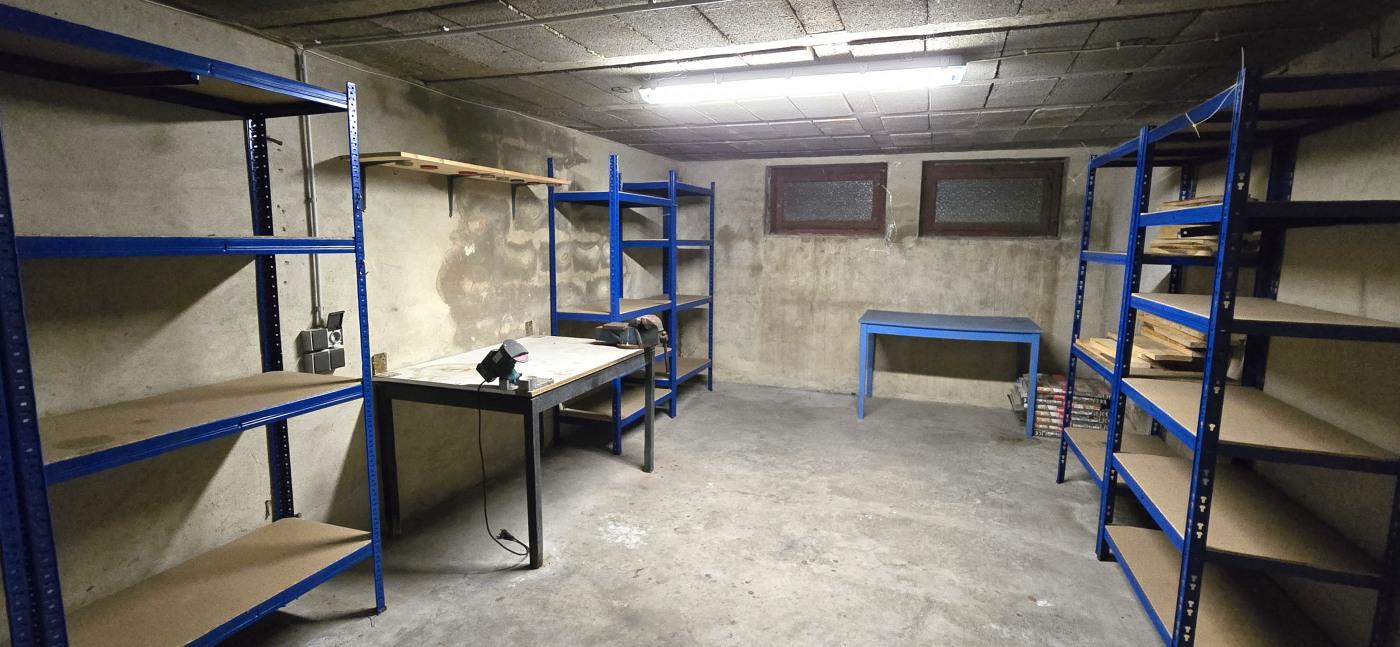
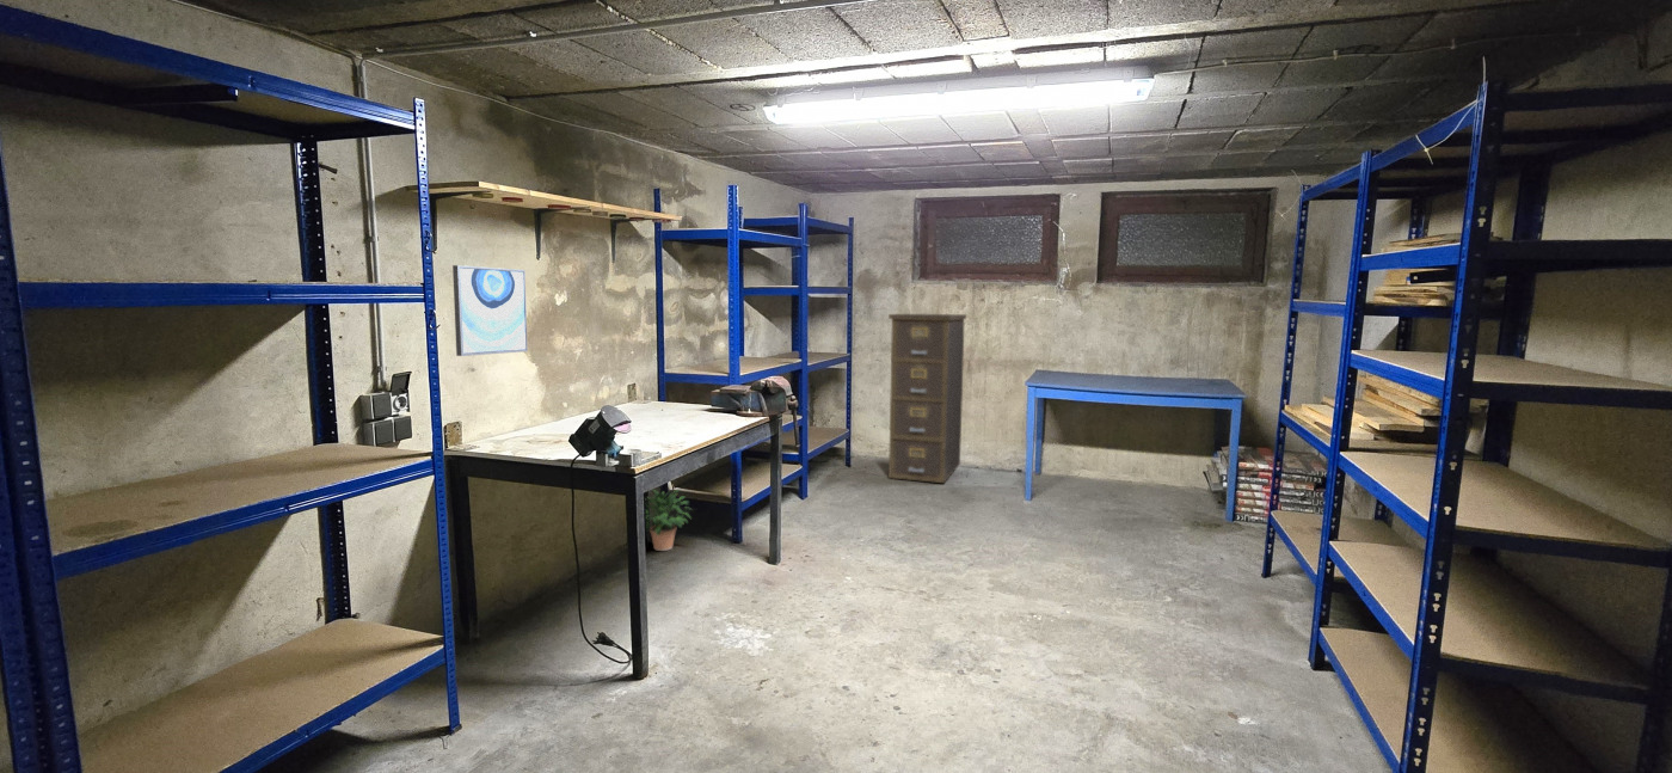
+ filing cabinet (927, 393)
+ wall art (492, 311)
+ potted plant (665, 515)
